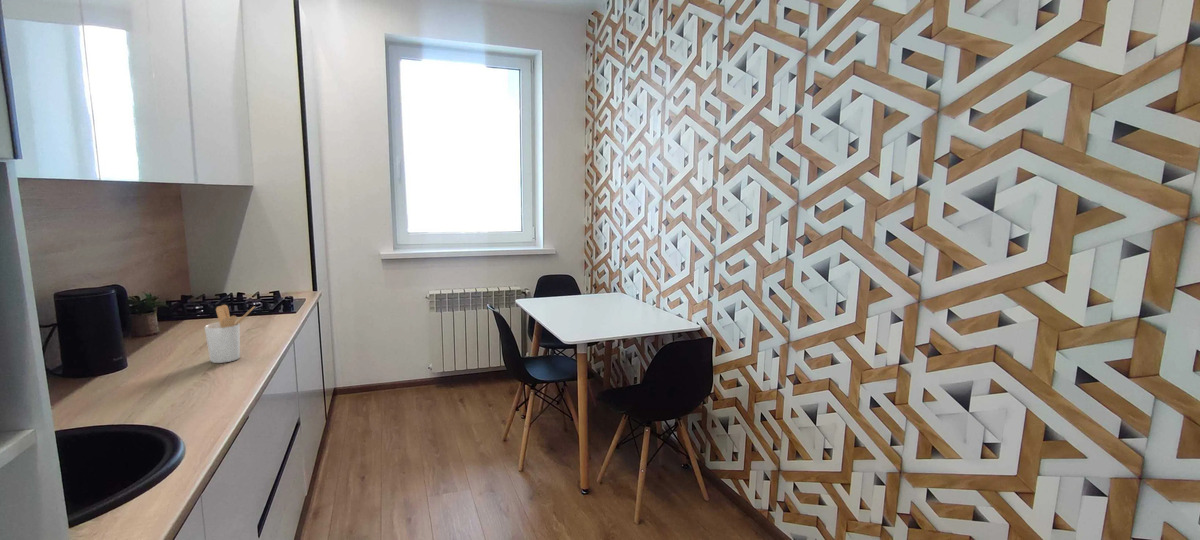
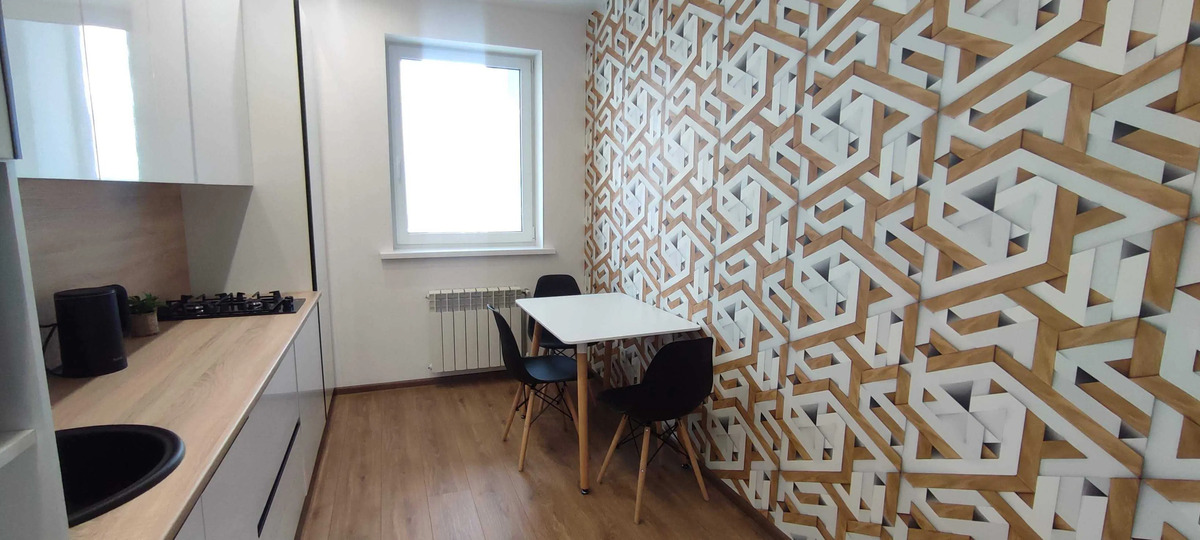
- utensil holder (232, 332)
